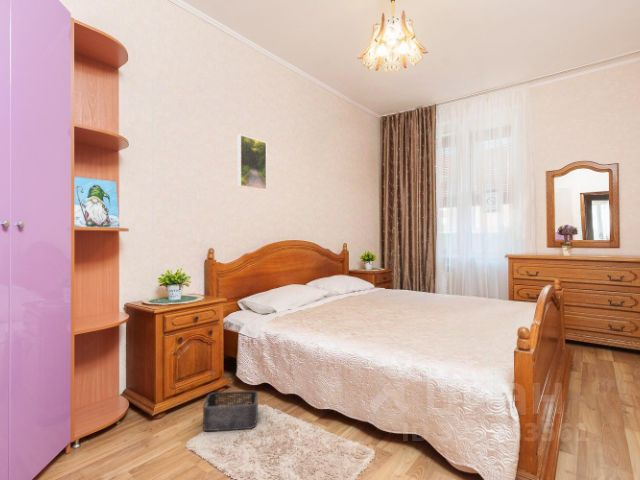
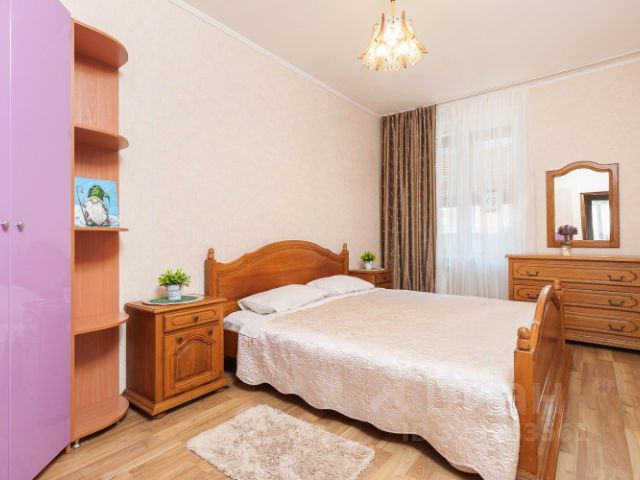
- storage bin (231, 409)
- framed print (252, 163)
